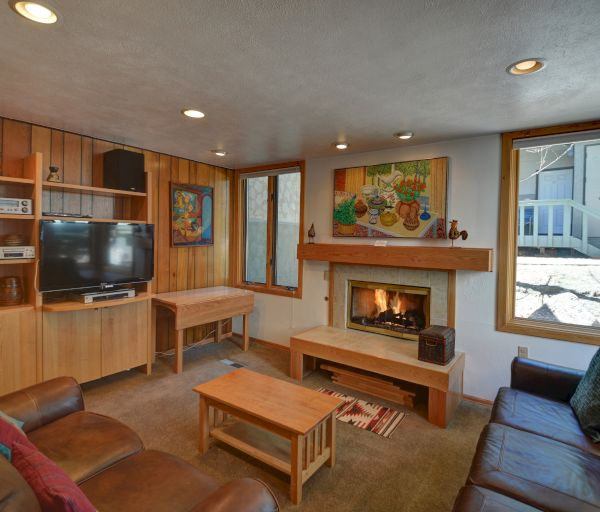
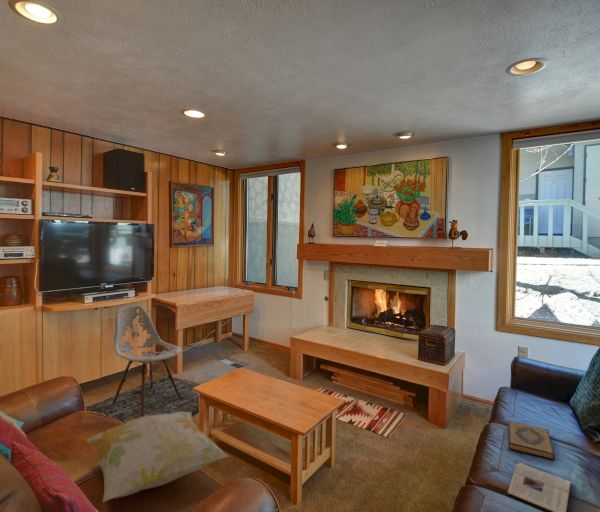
+ hardback book (529, 438)
+ decorative pillow (155, 447)
+ chair (159, 355)
+ magazine (540, 483)
